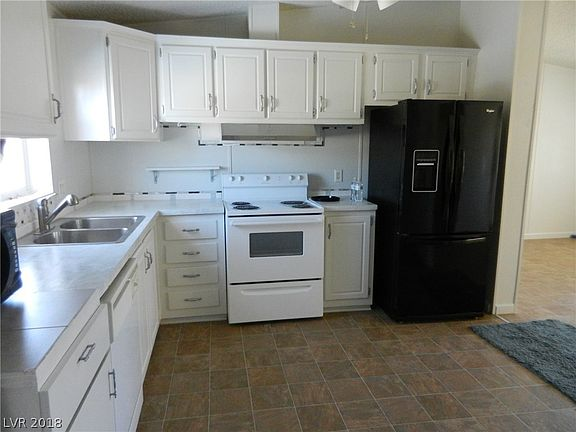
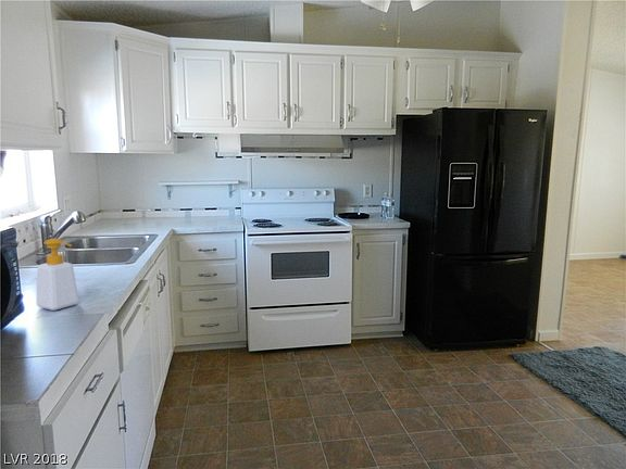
+ soap bottle (60, 272)
